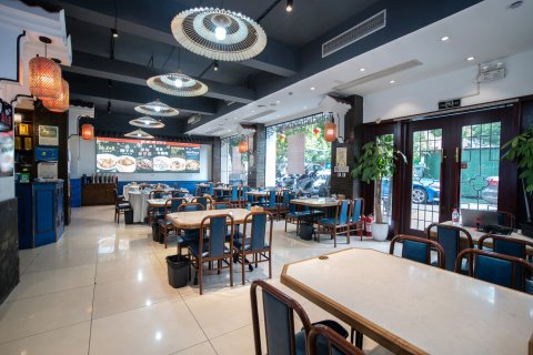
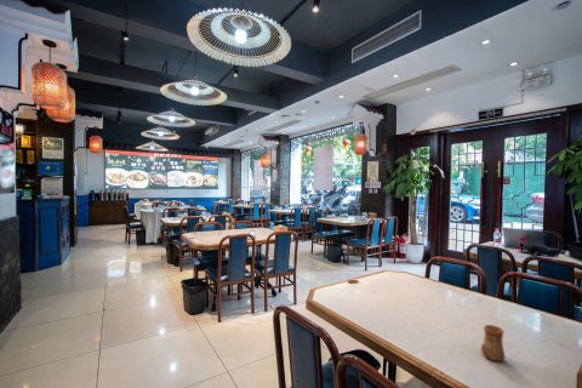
+ cup (492, 342)
